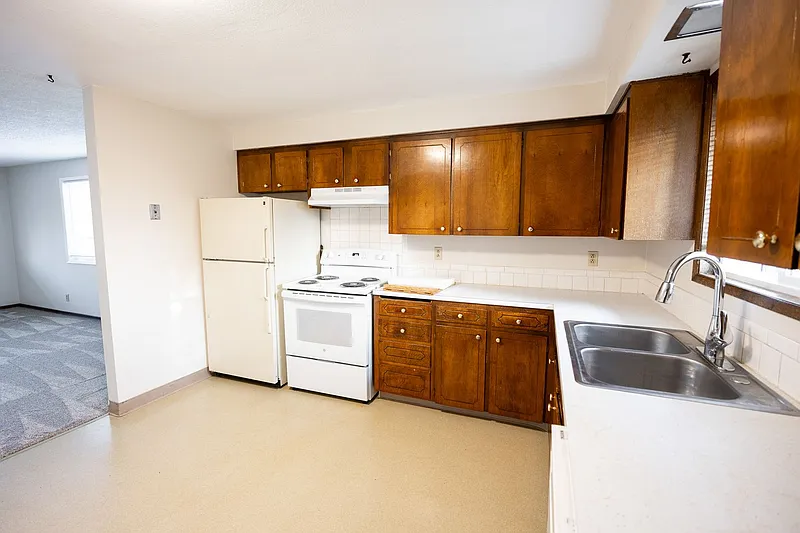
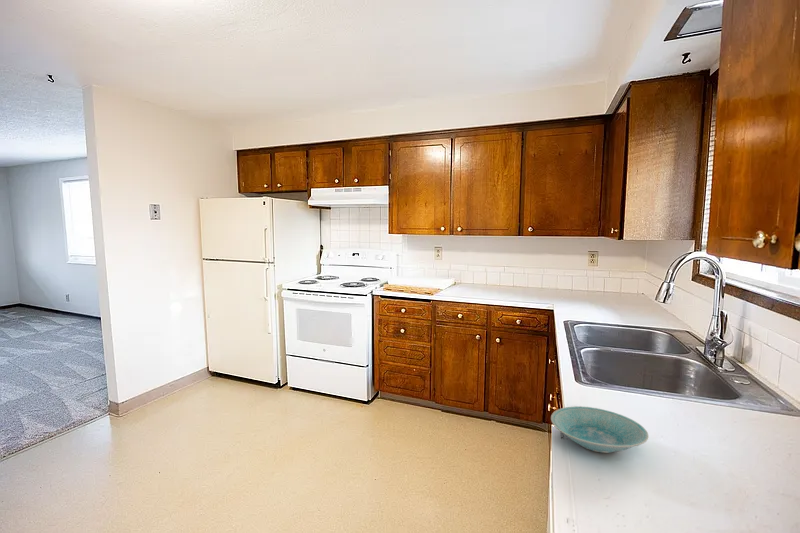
+ bowl (596, 433)
